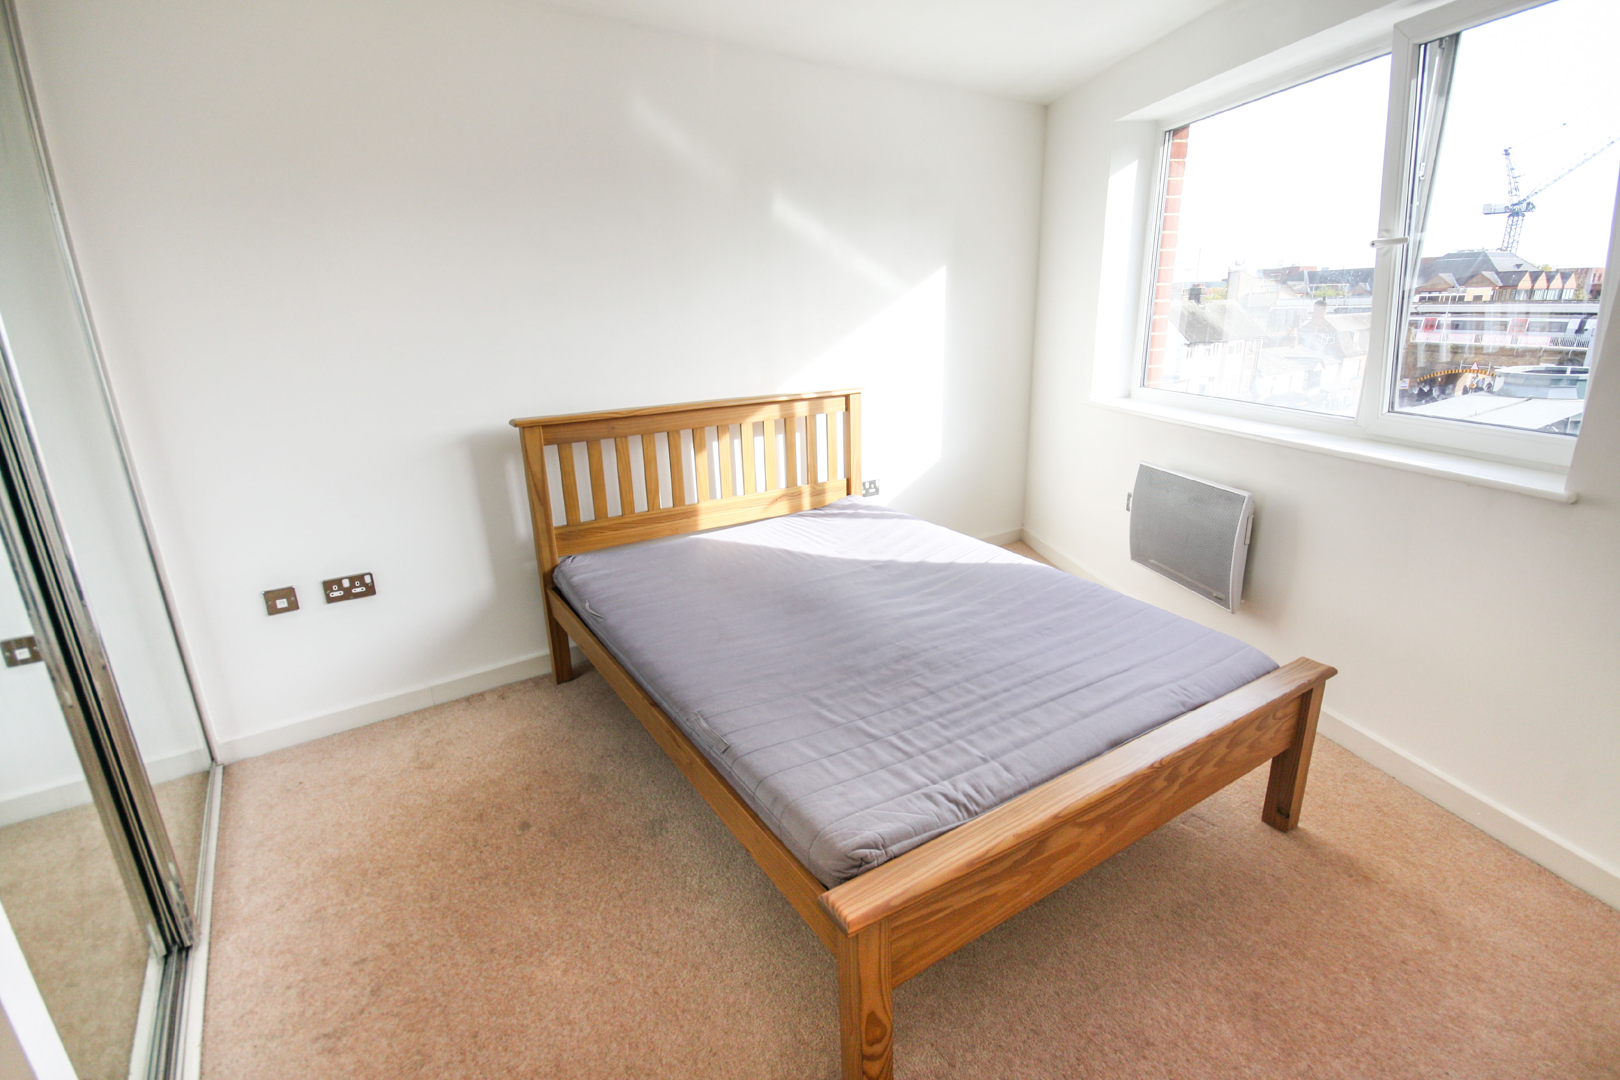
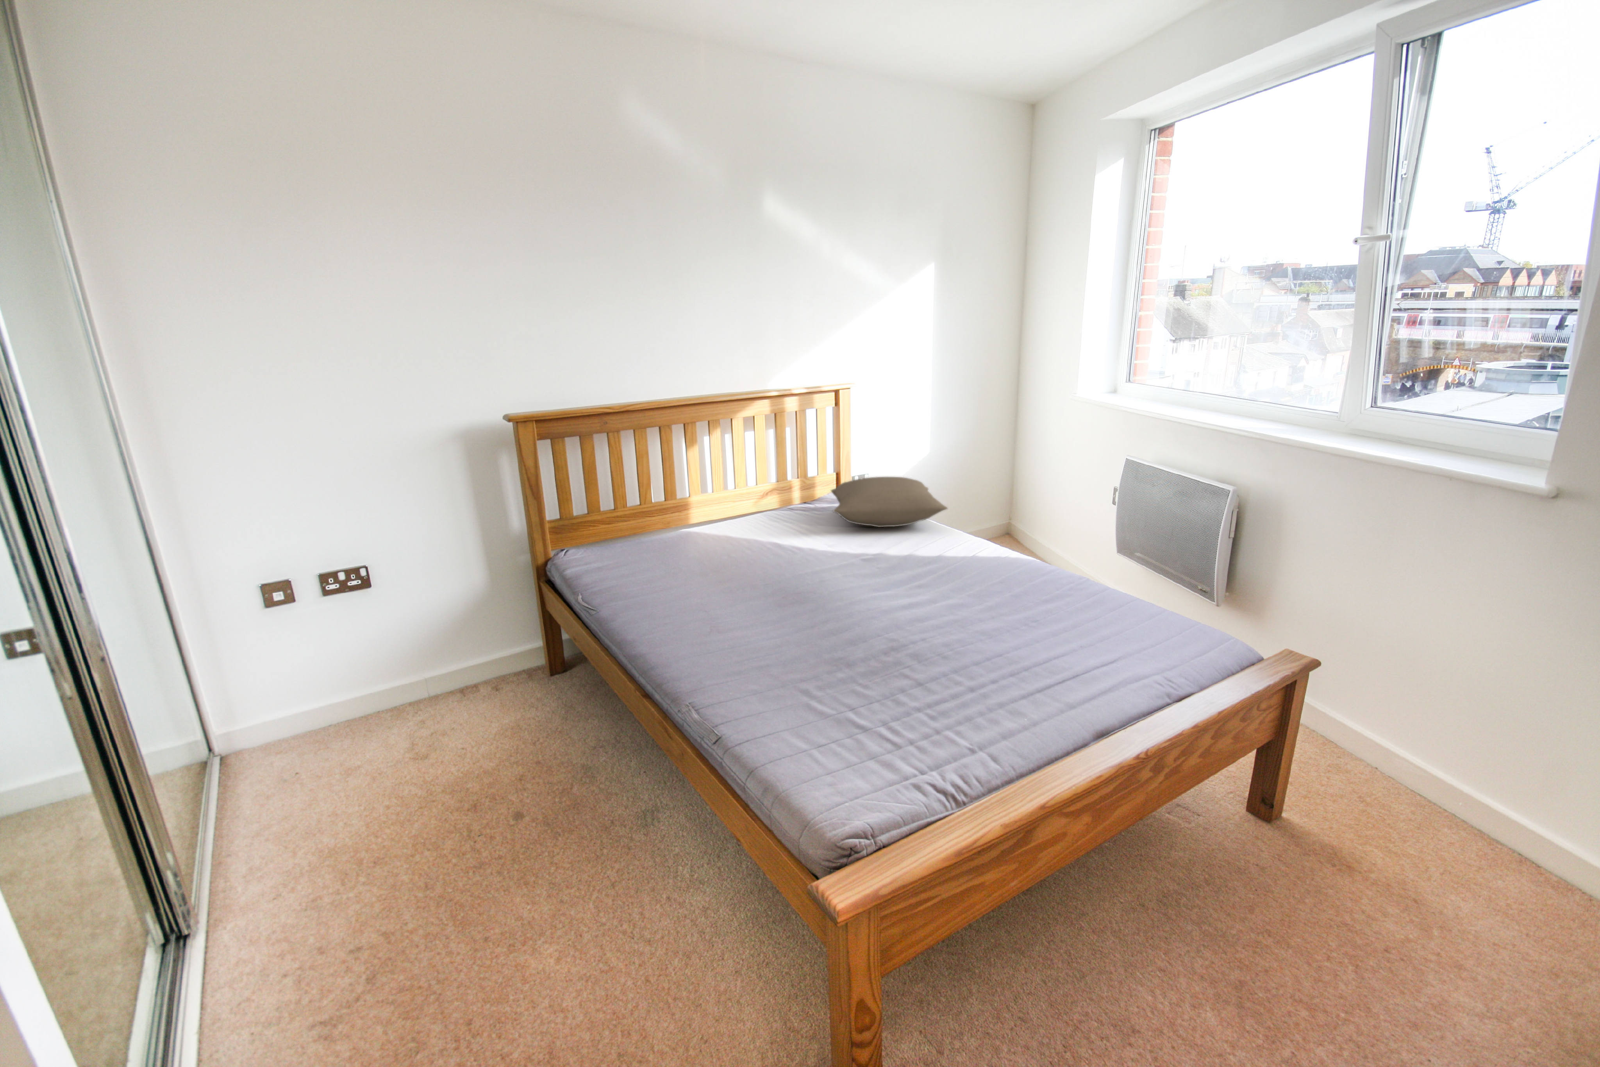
+ pillow (885, 500)
